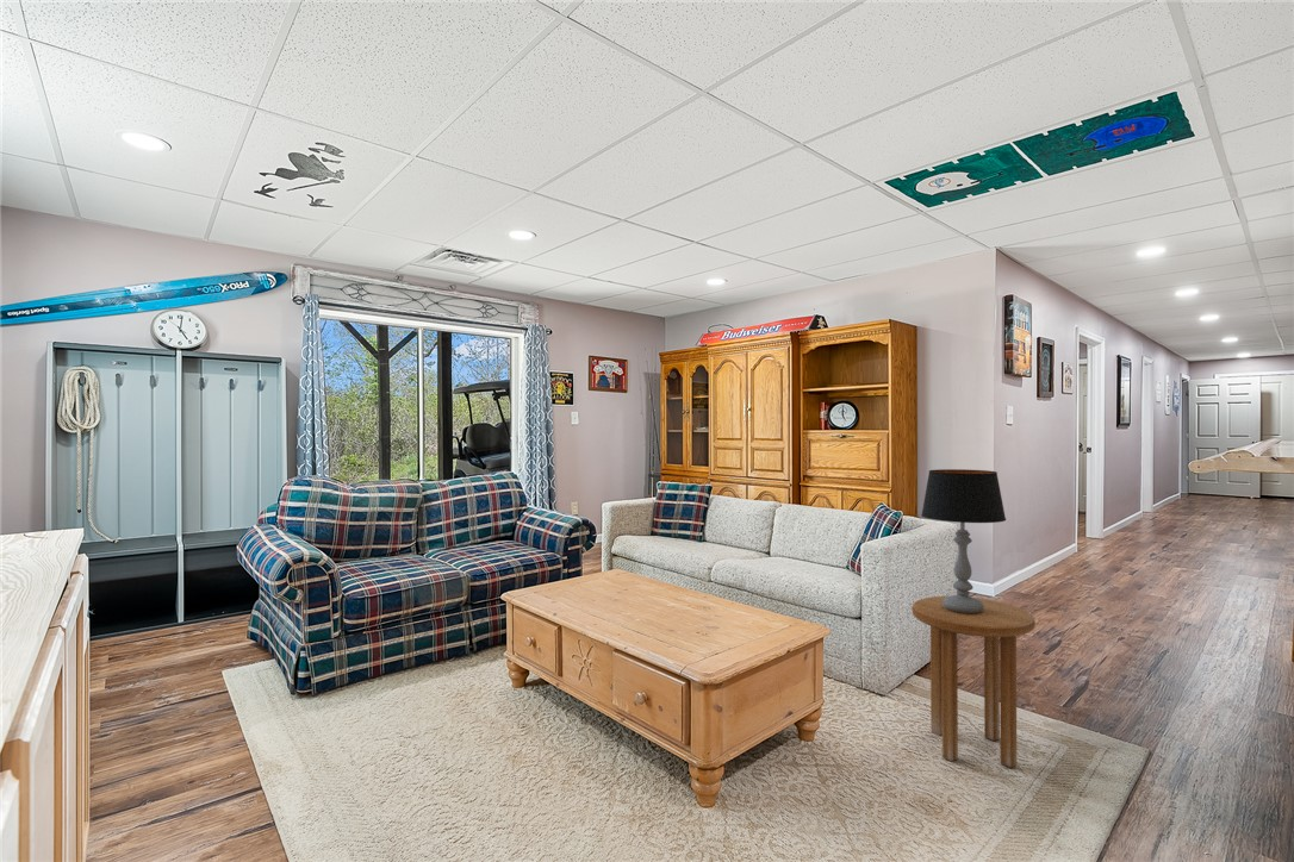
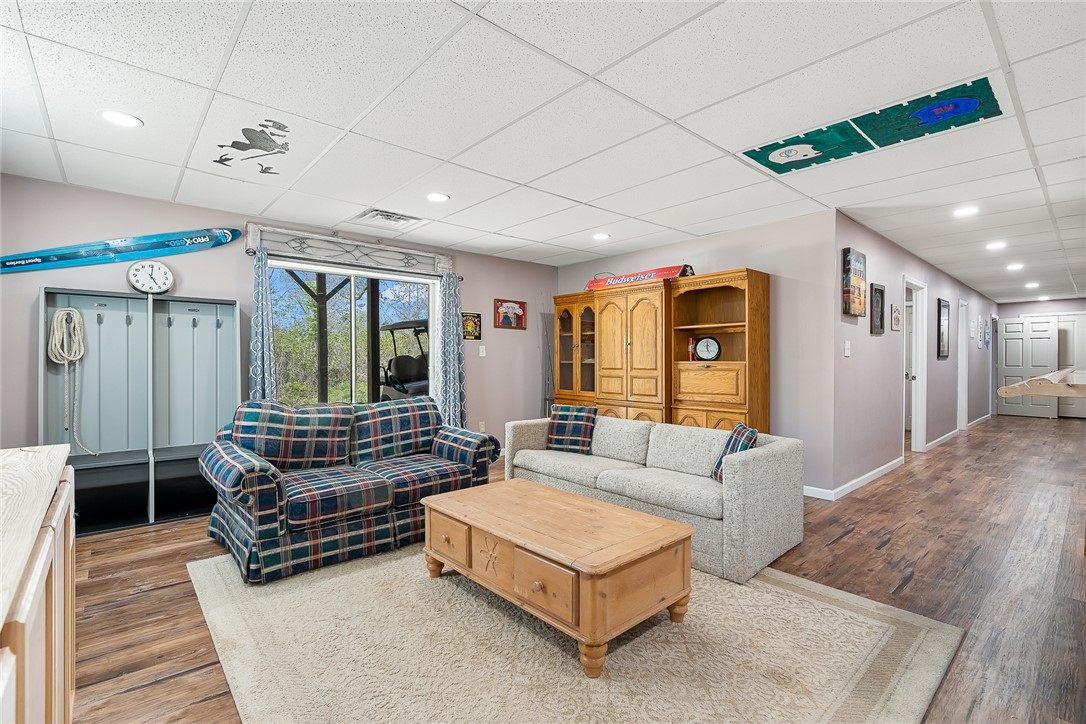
- side table (984, 679)
- table lamp (962, 539)
